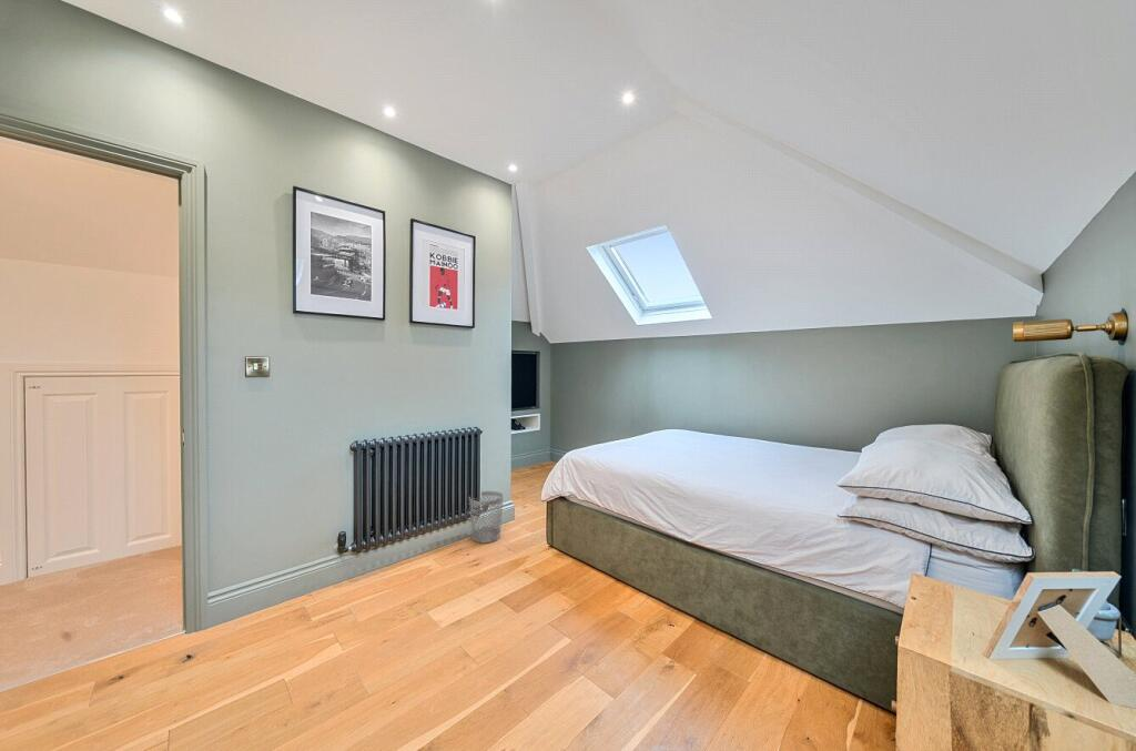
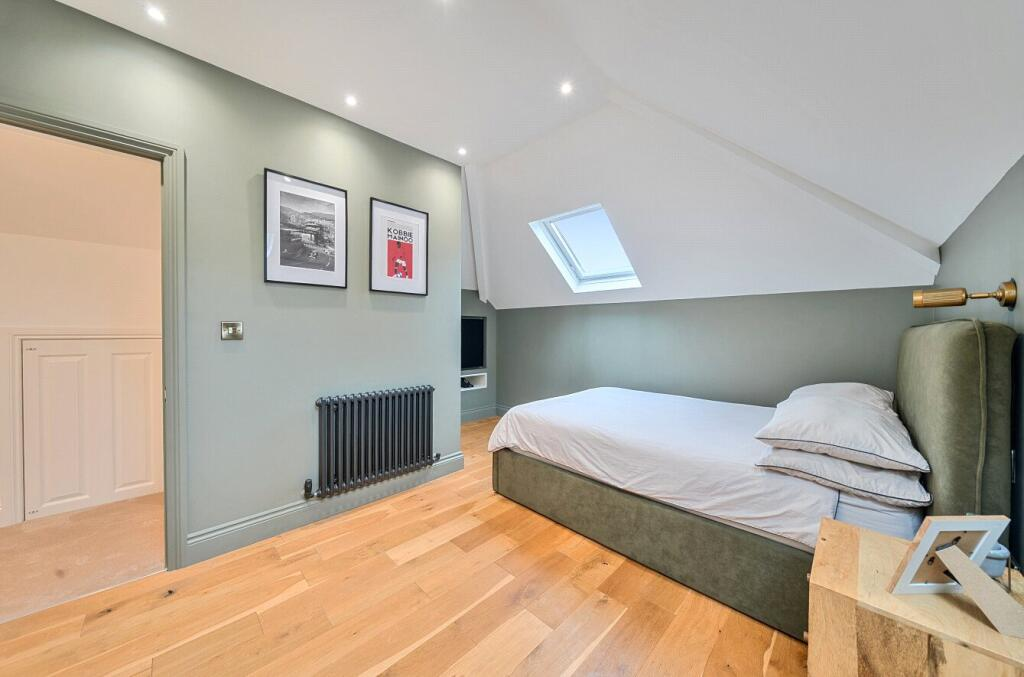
- wastebasket (486, 516)
